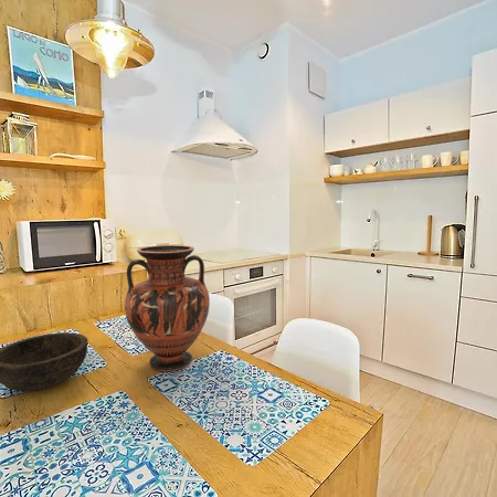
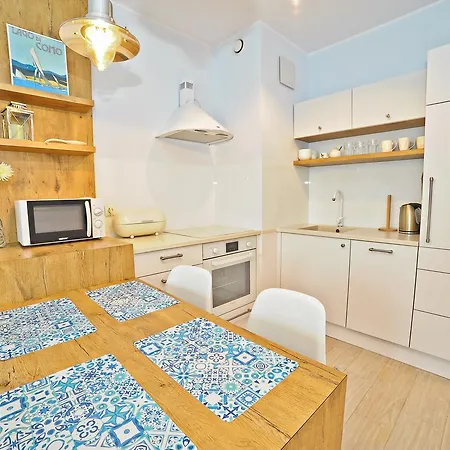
- bowl (43, 366)
- vase (168, 305)
